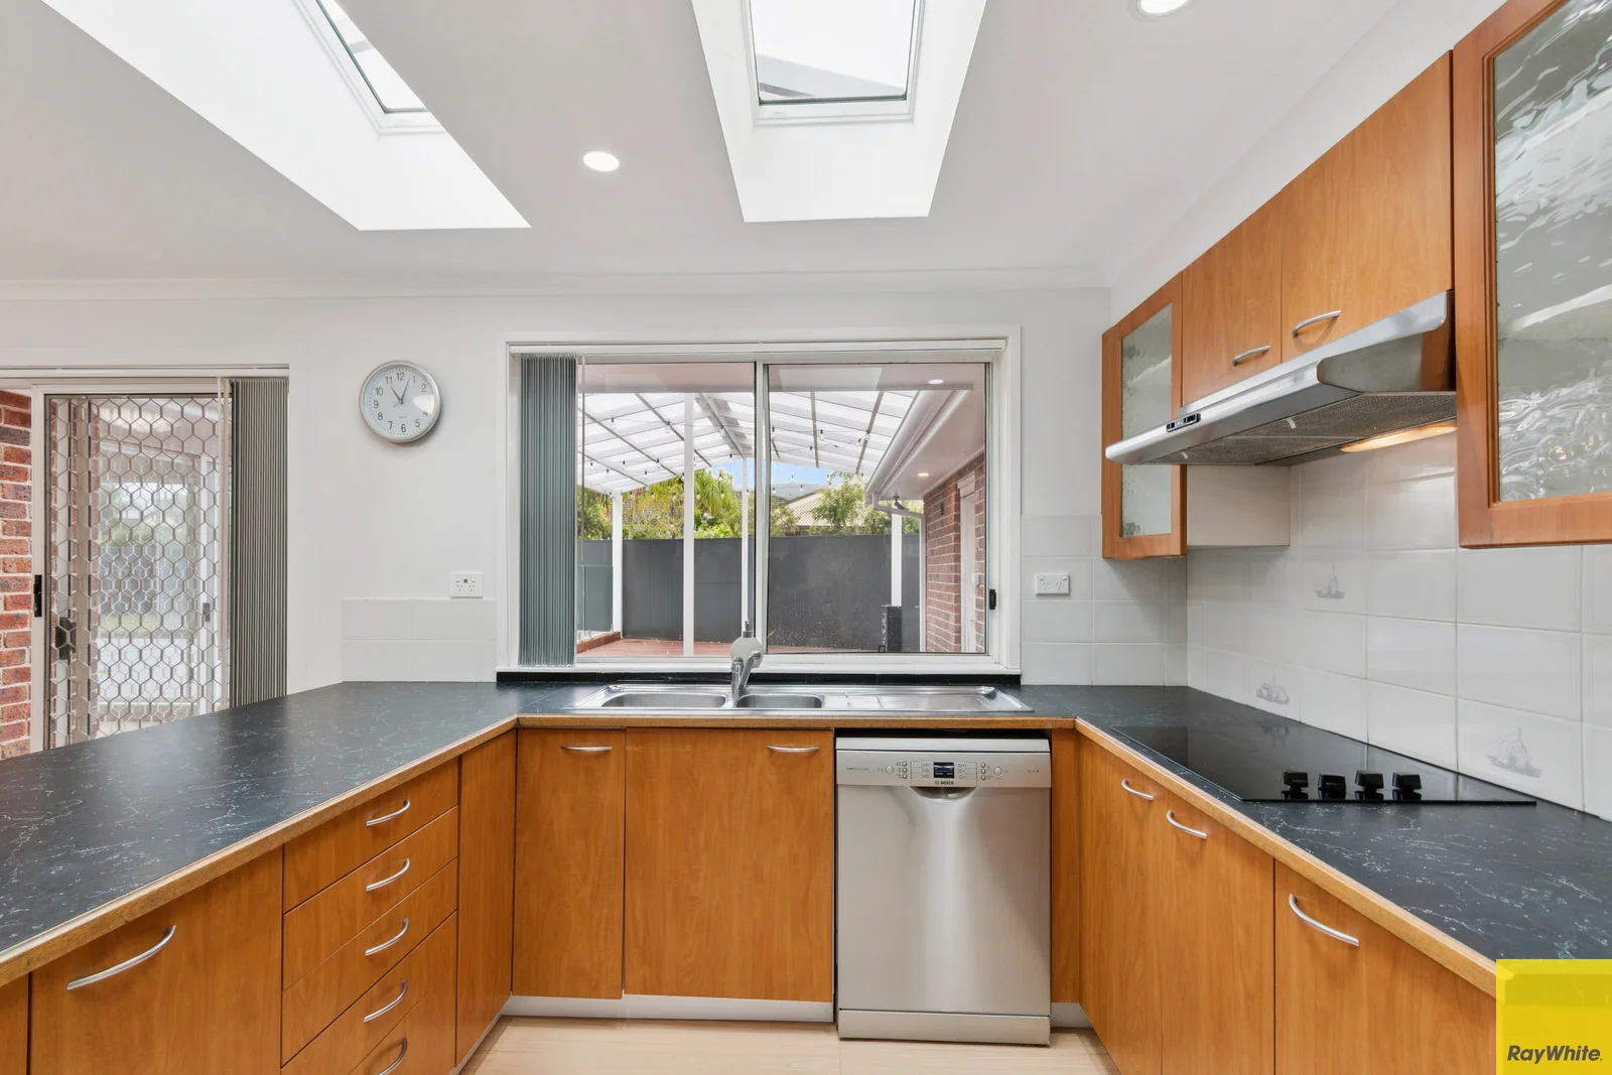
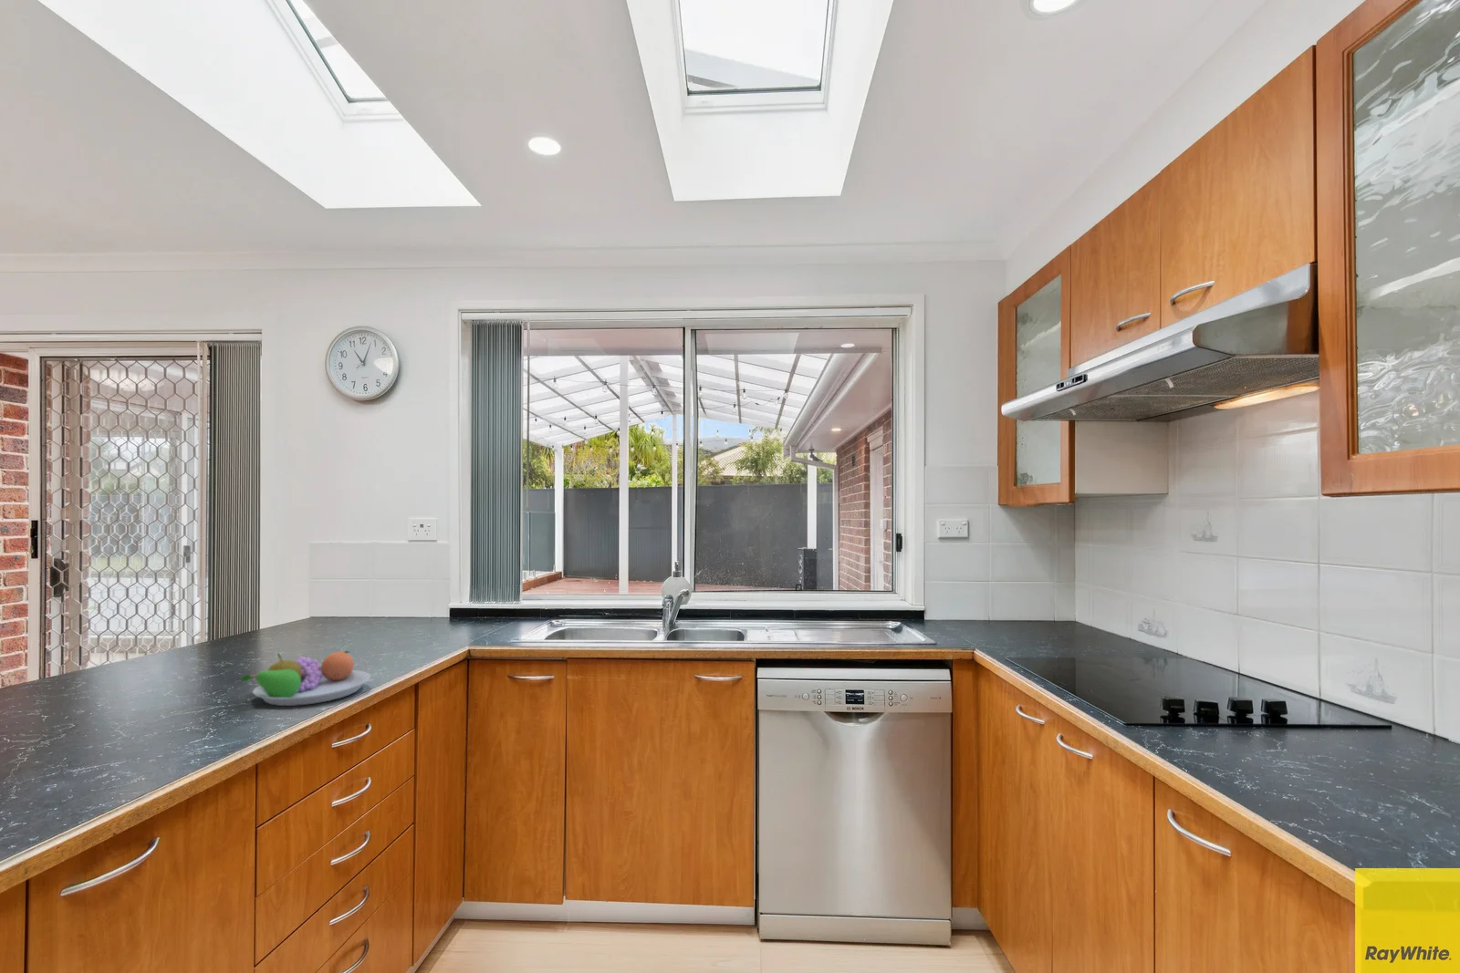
+ fruit bowl (309, 674)
